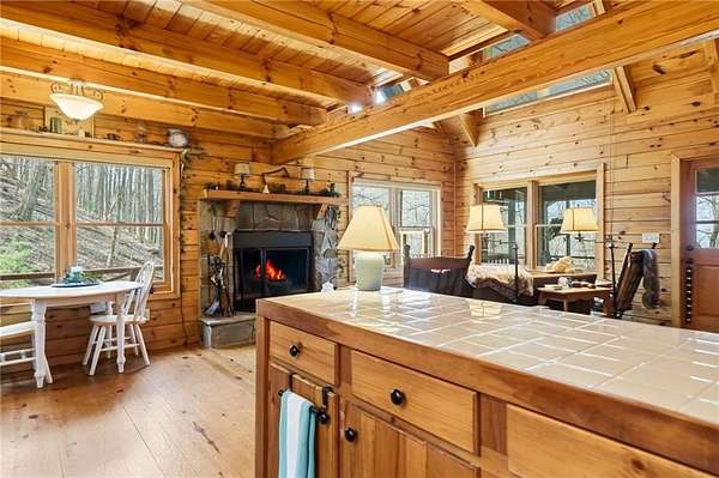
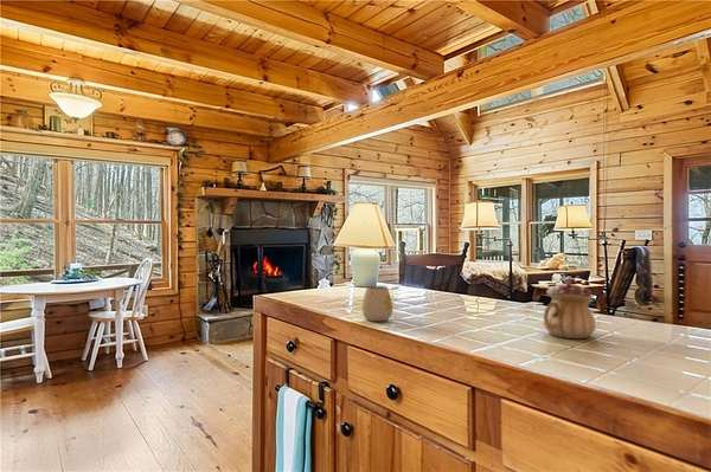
+ mug (378, 302)
+ teapot (566, 305)
